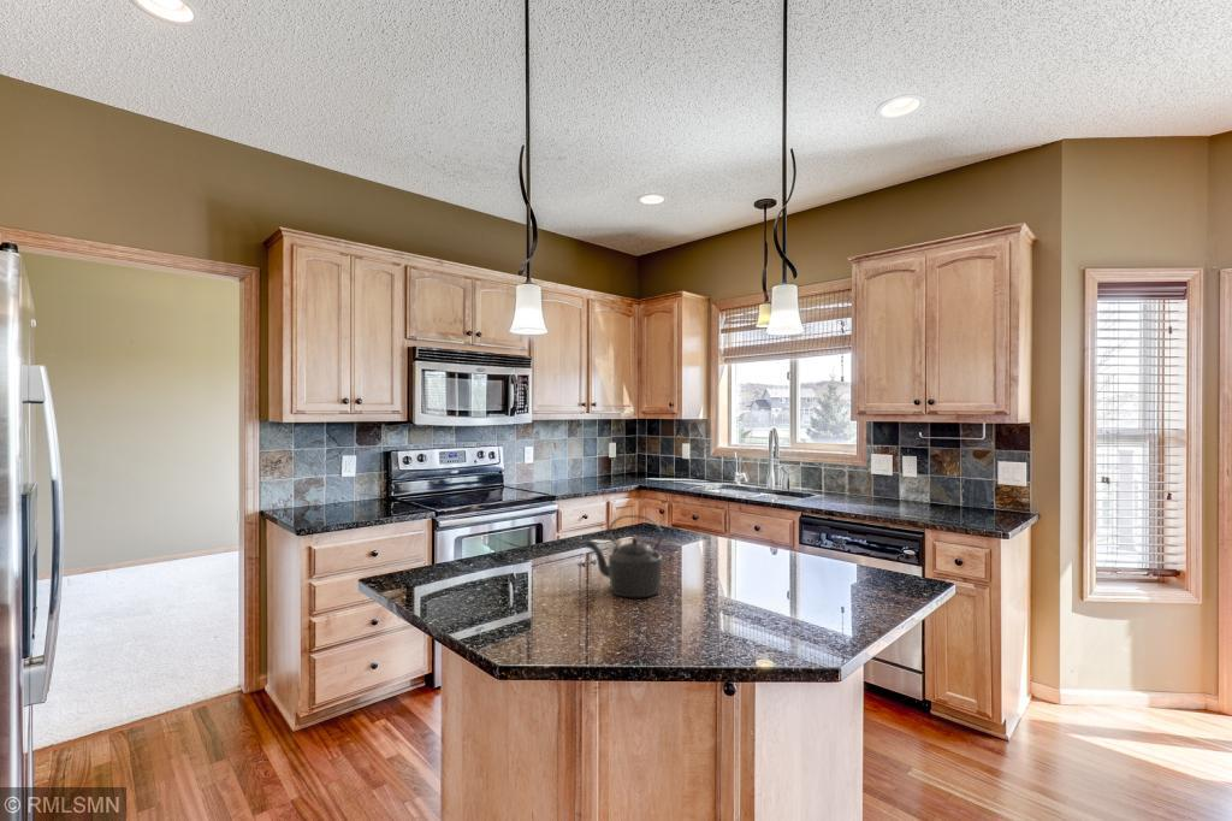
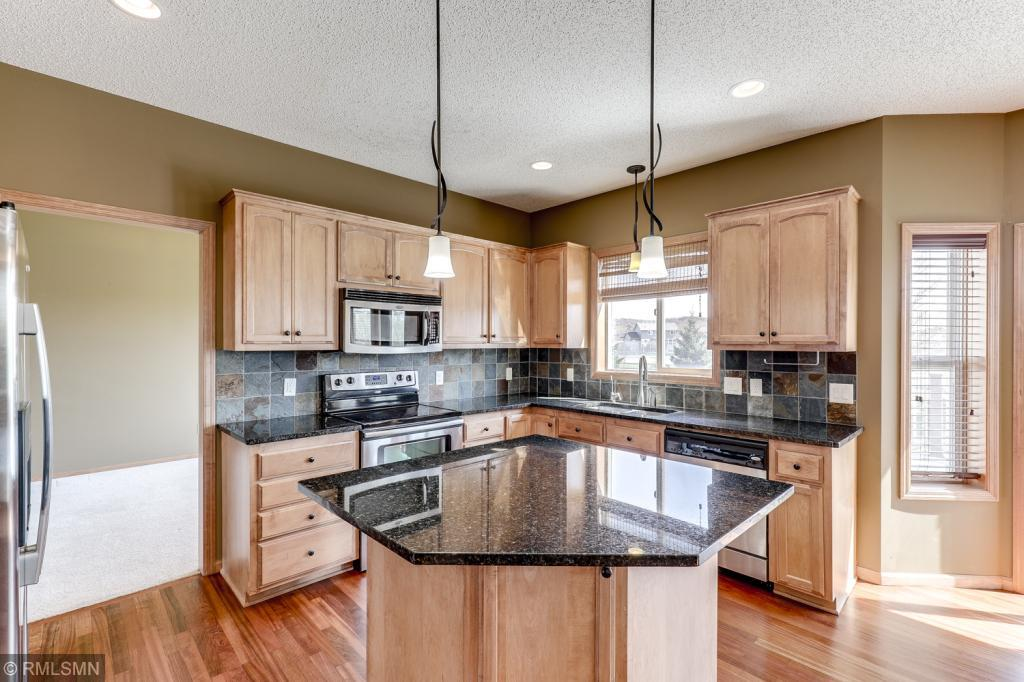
- kettle (622, 551)
